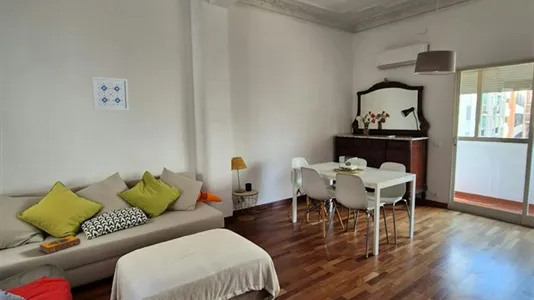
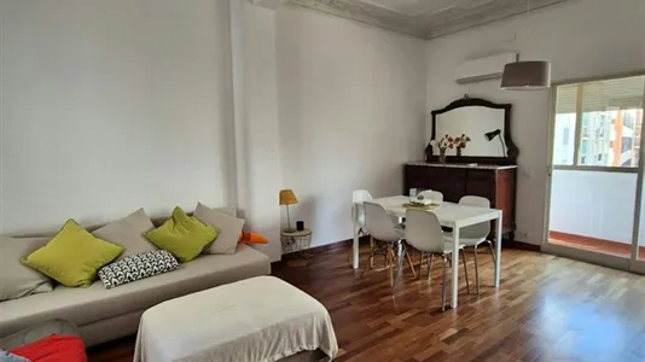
- wall art (110, 94)
- hardback book (60, 244)
